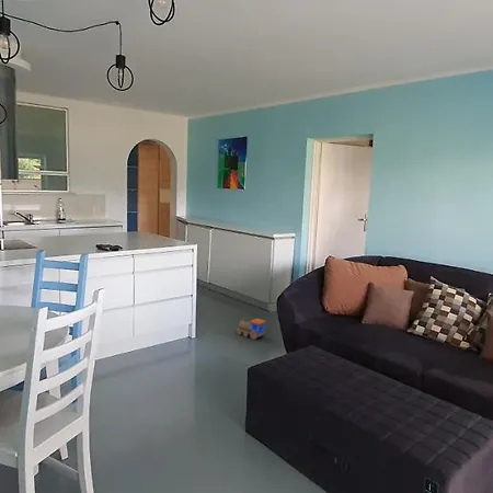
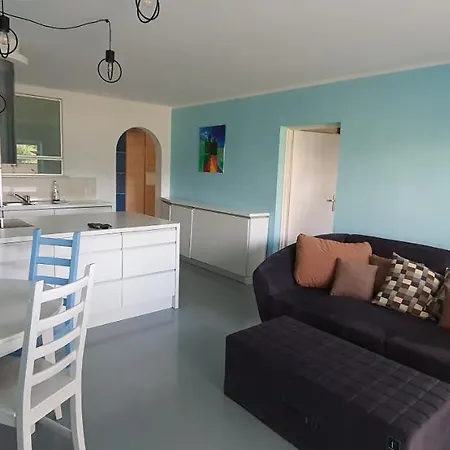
- toy train (250, 326)
